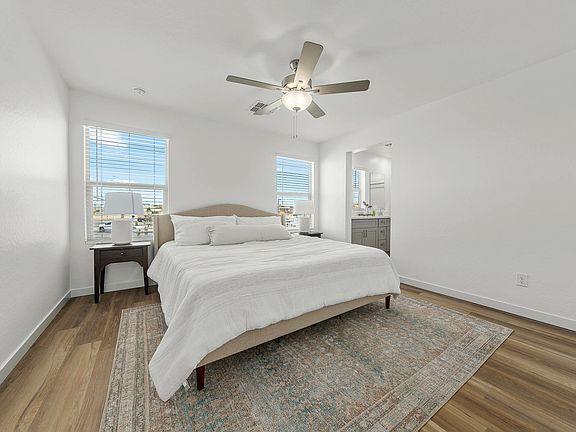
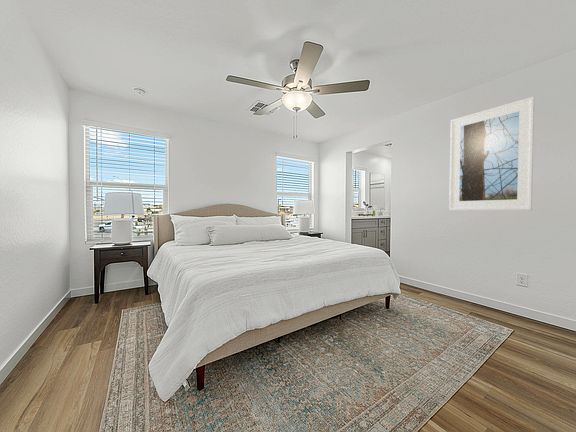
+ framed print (486, 160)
